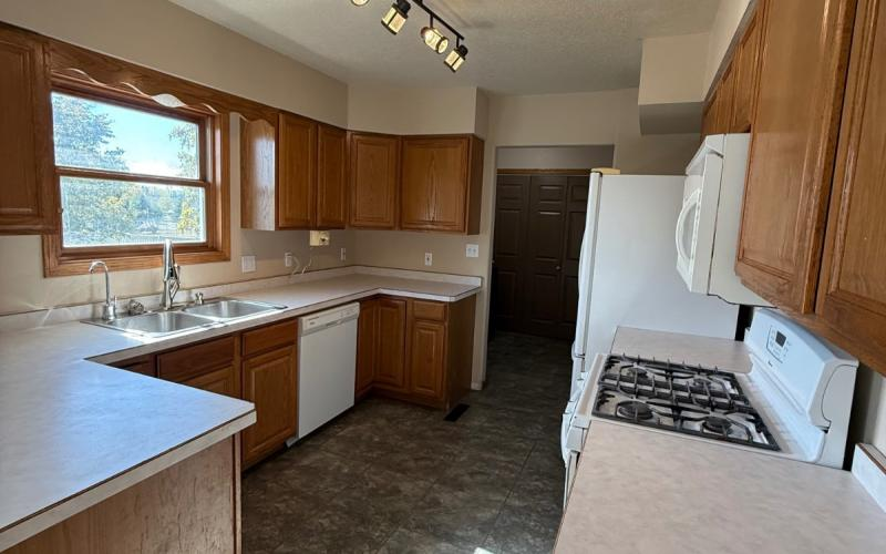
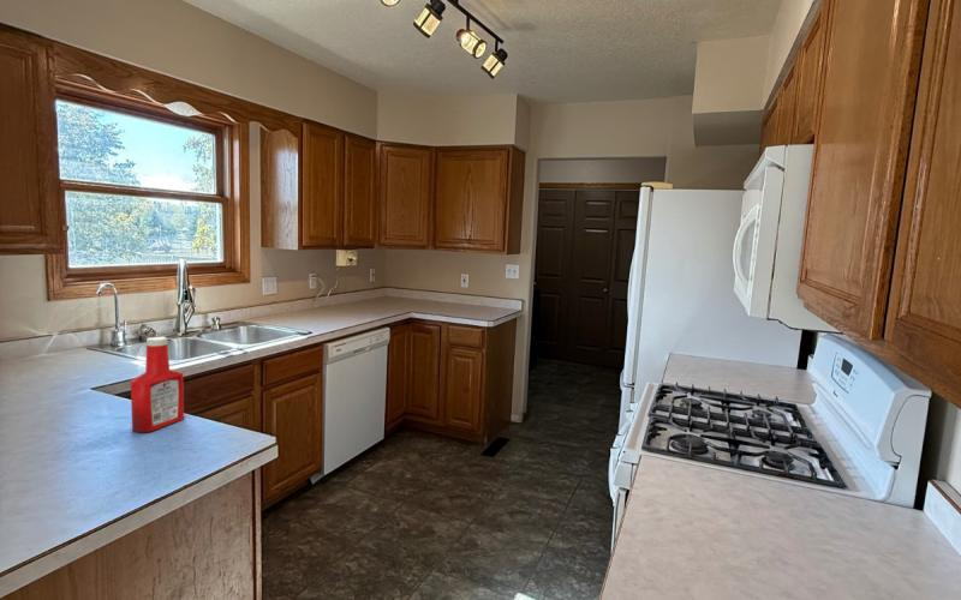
+ soap bottle (157, 382)
